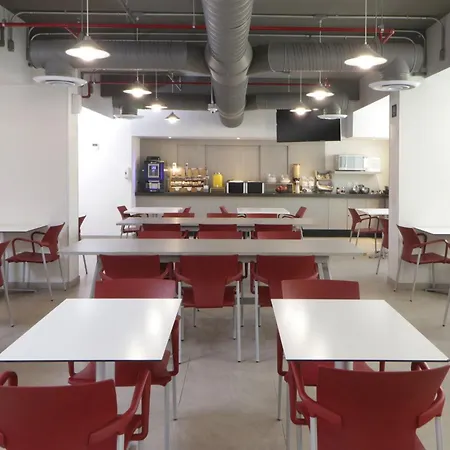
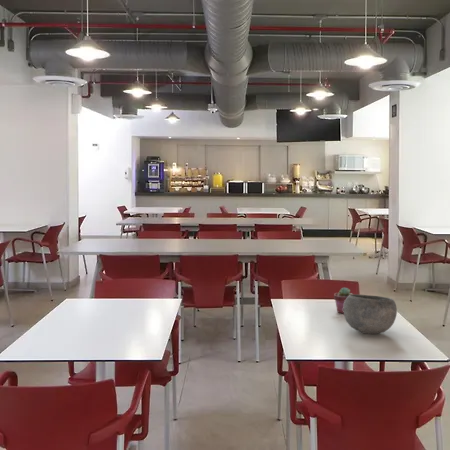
+ potted succulent (343, 299)
+ bowl (369, 313)
